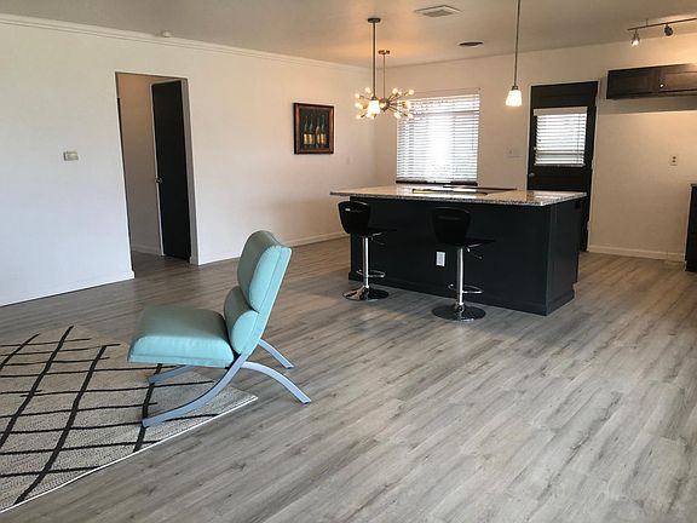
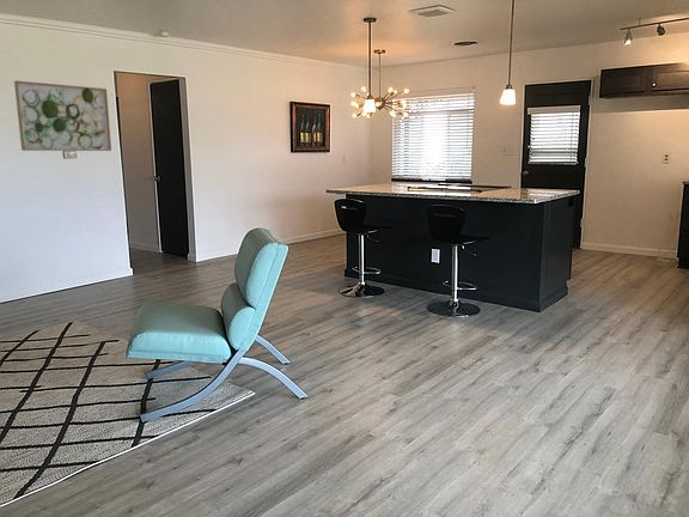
+ wall art (66, 117)
